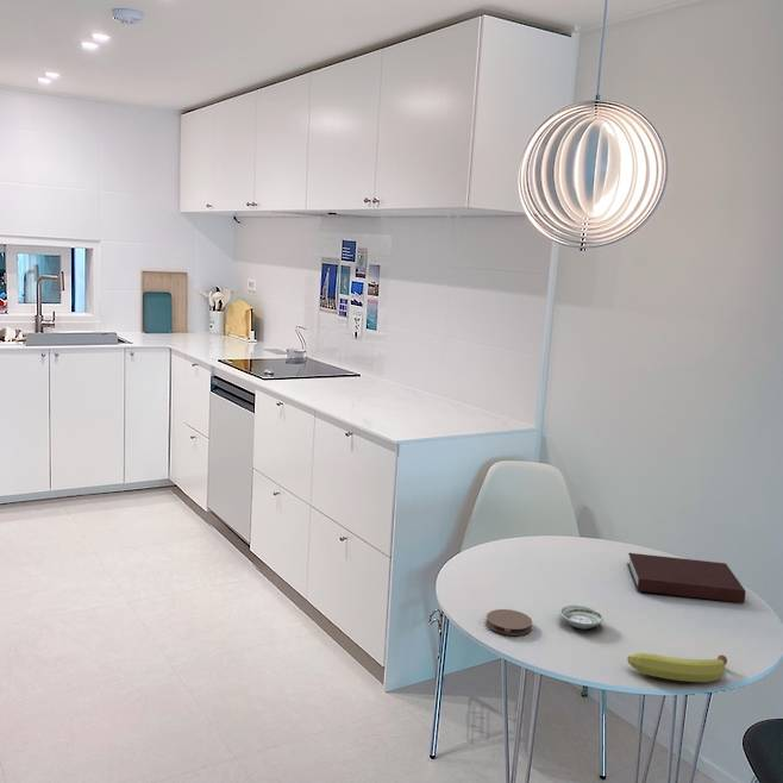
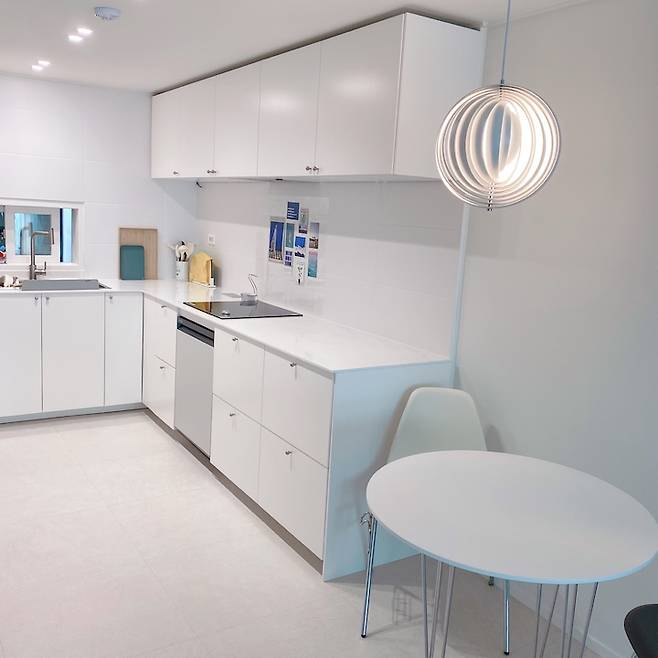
- notebook (683, 576)
- saucer (581, 619)
- coaster (508, 621)
- fruit (678, 662)
